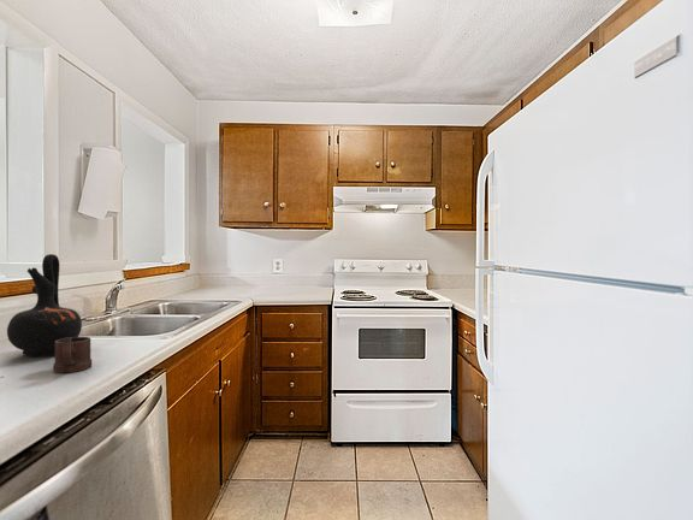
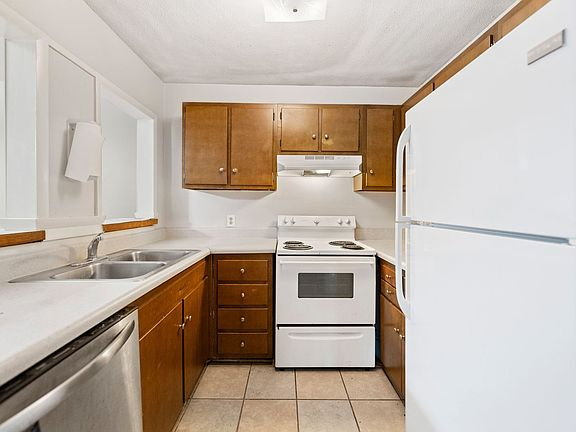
- ceramic jug (46, 303)
- mug (71, 351)
